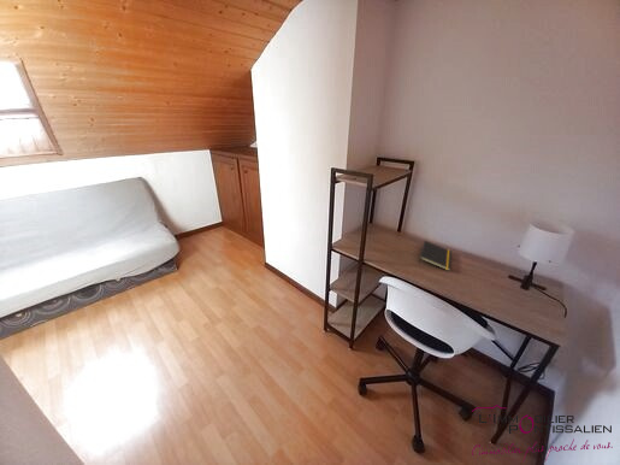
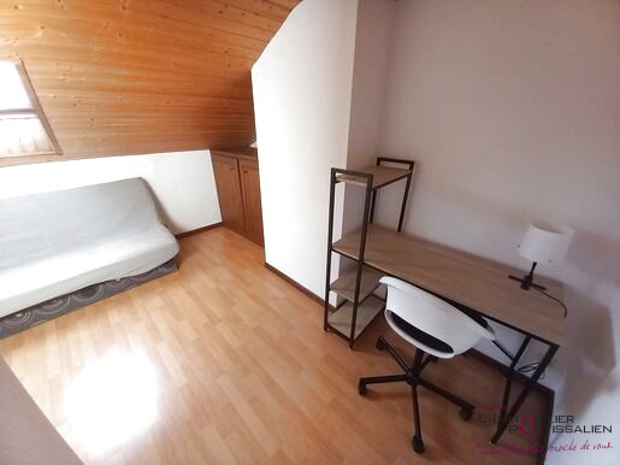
- notepad (436, 254)
